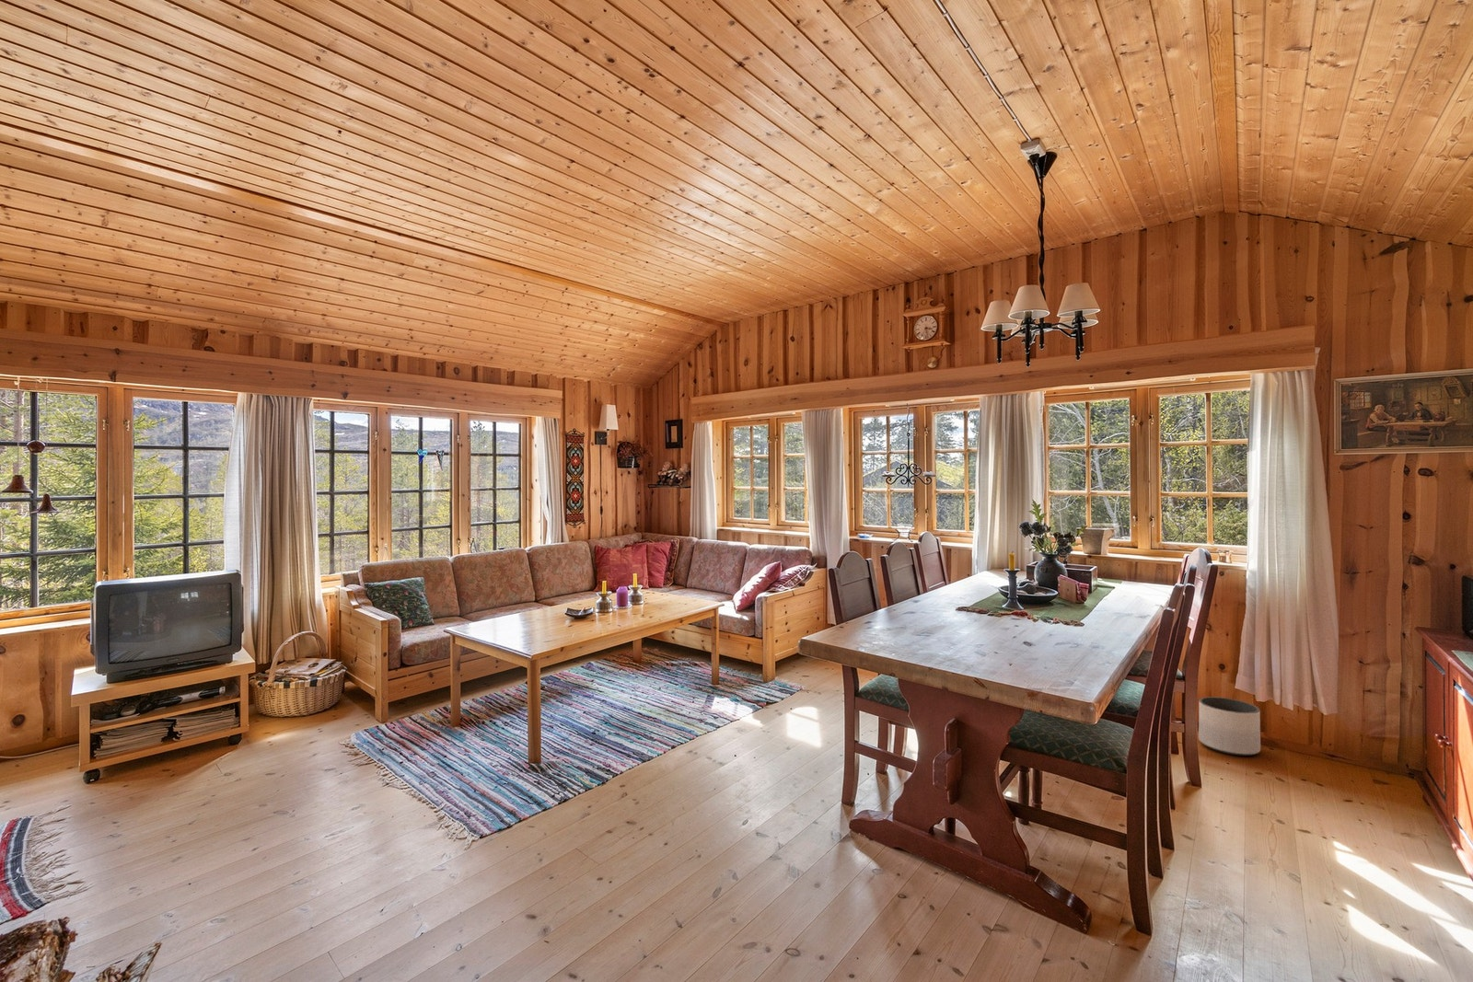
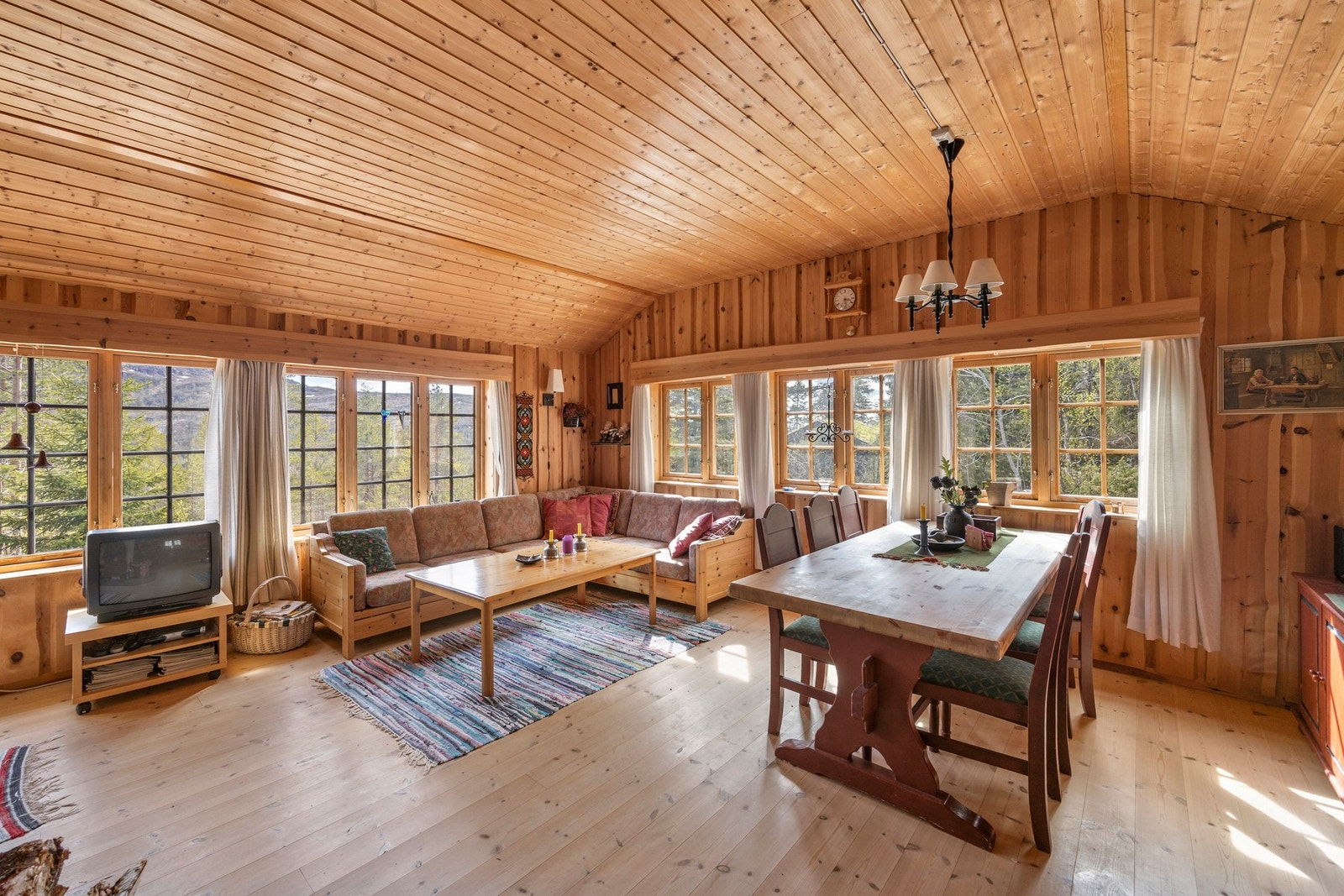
- planter (1229, 726)
